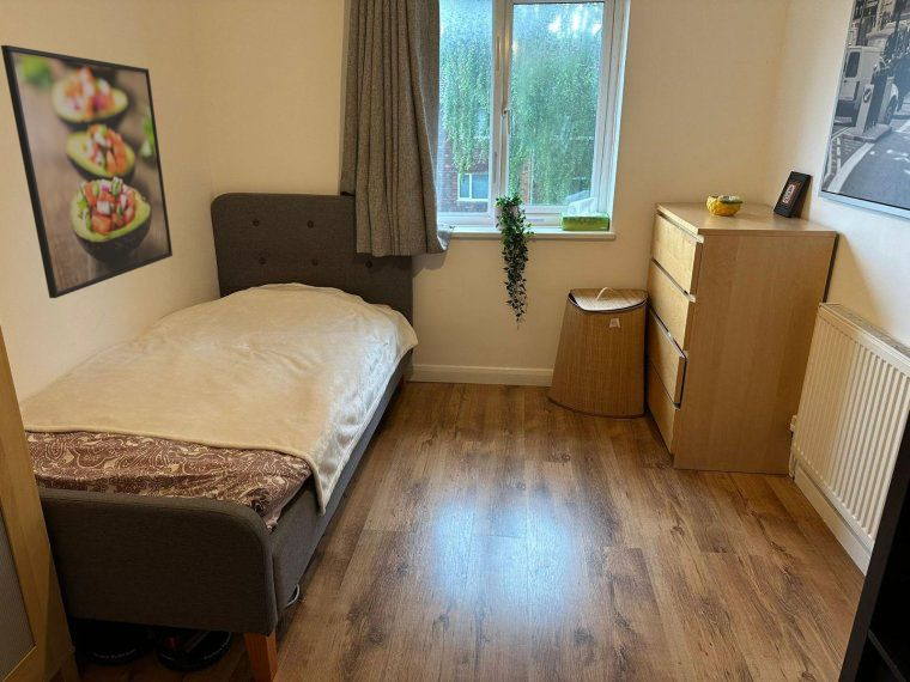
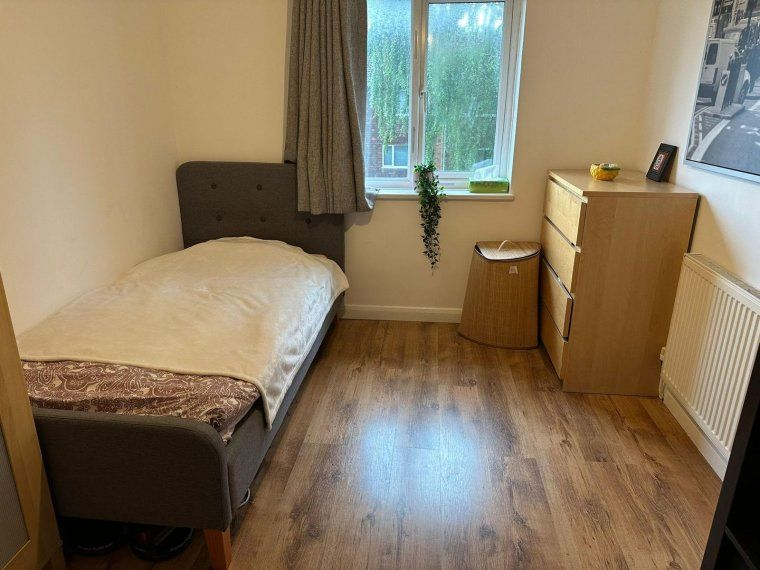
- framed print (104, 171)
